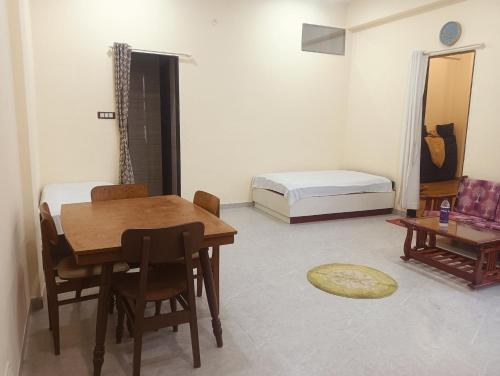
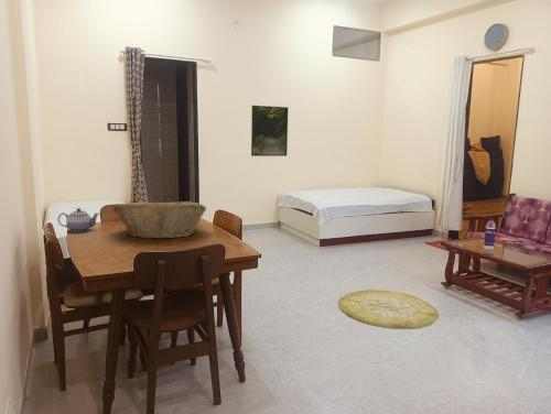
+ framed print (269, 131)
+ teapot (78, 219)
+ fruit basket (161, 216)
